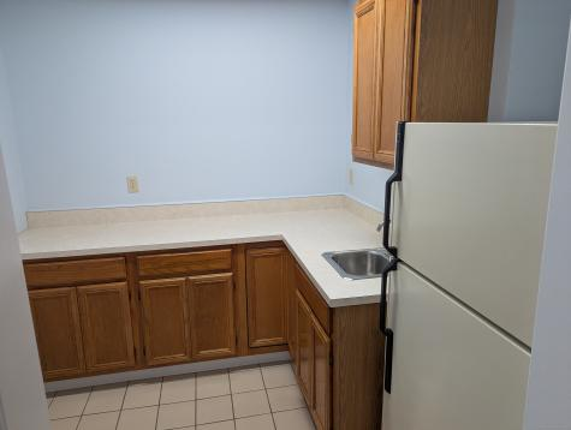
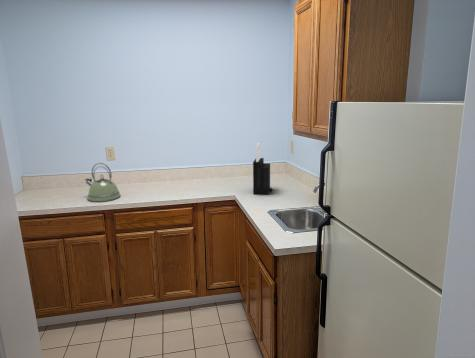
+ knife block (263, 167)
+ kettle (100, 180)
